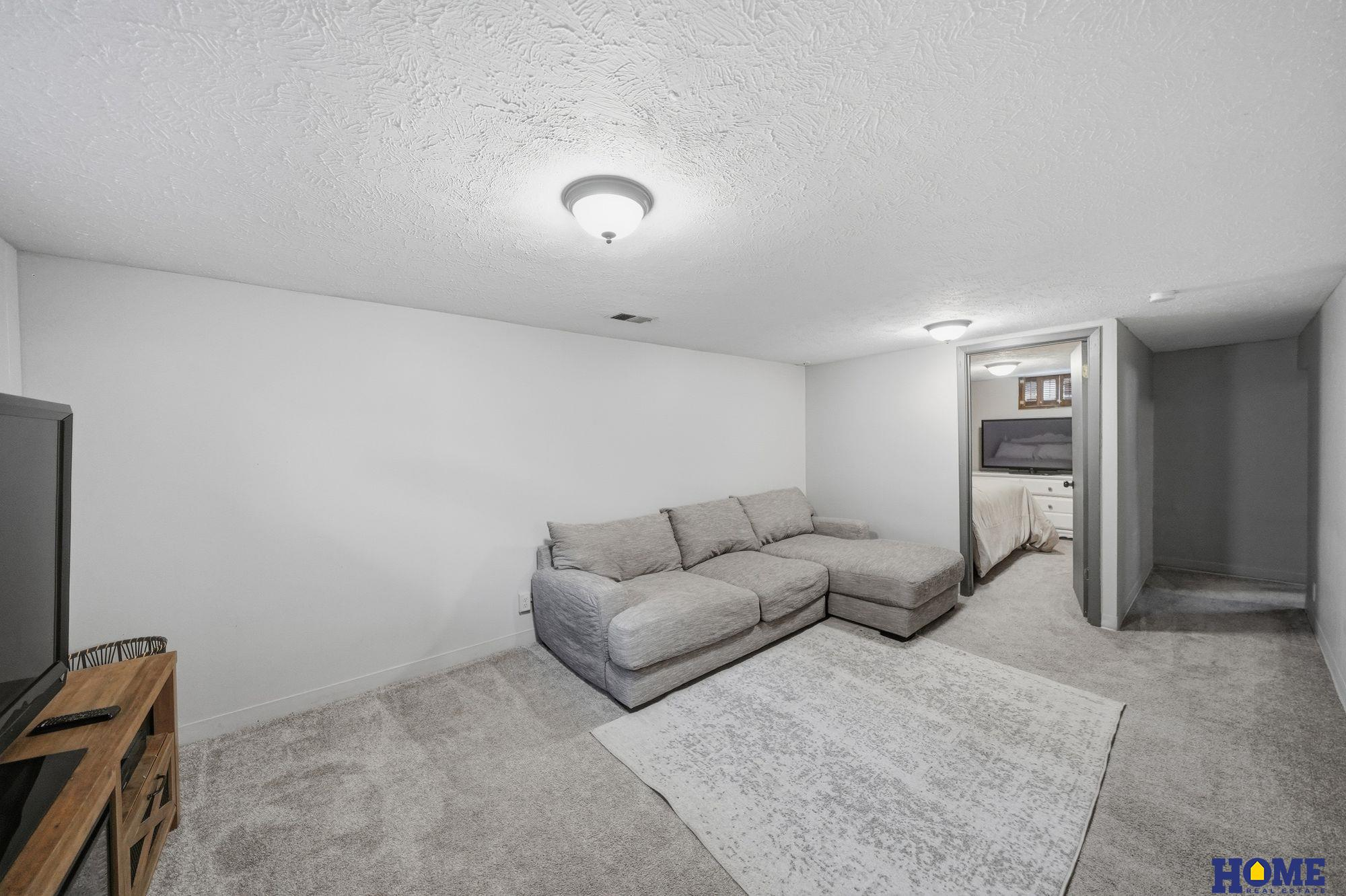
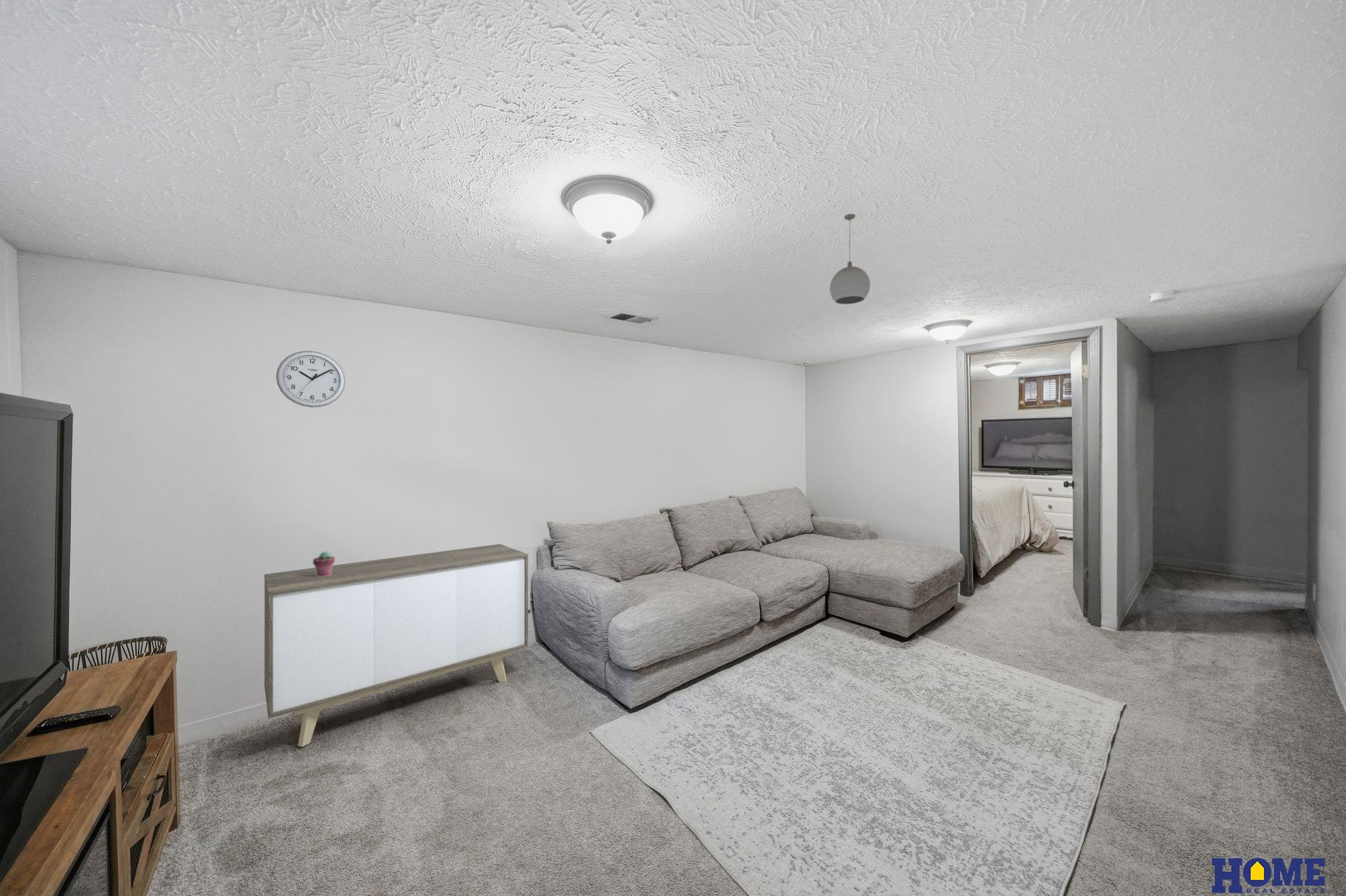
+ wall clock (312, 379)
+ pendant light (849, 258)
+ potted succulent (324, 562)
+ sideboard (406, 630)
